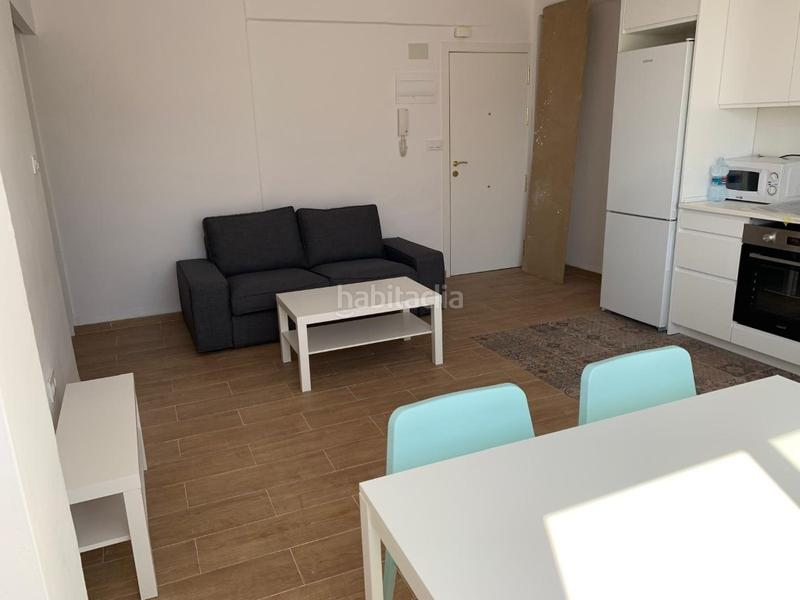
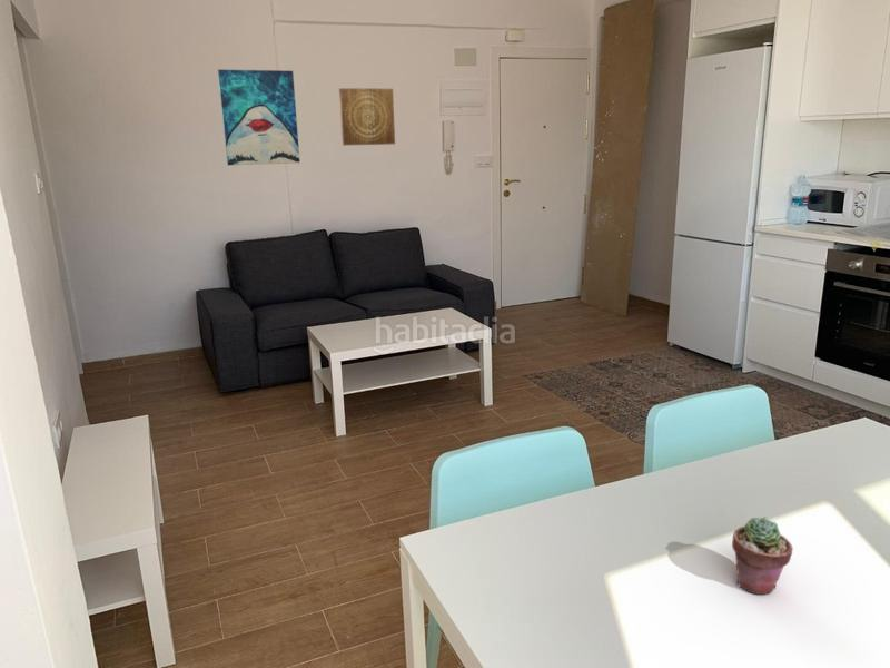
+ wall art (259, 118)
+ wall art (367, 117)
+ potted succulent (760, 552)
